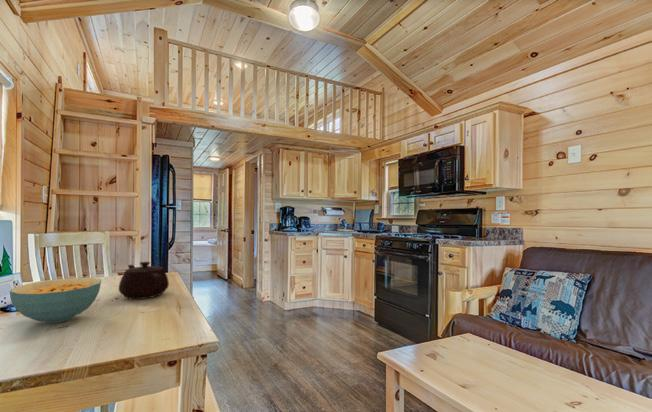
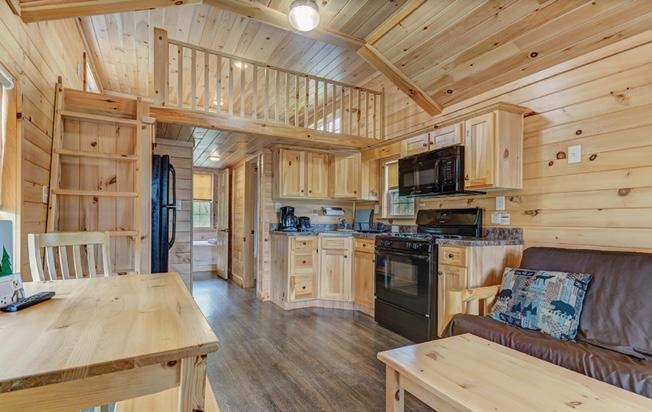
- teapot (143, 278)
- cereal bowl (58, 302)
